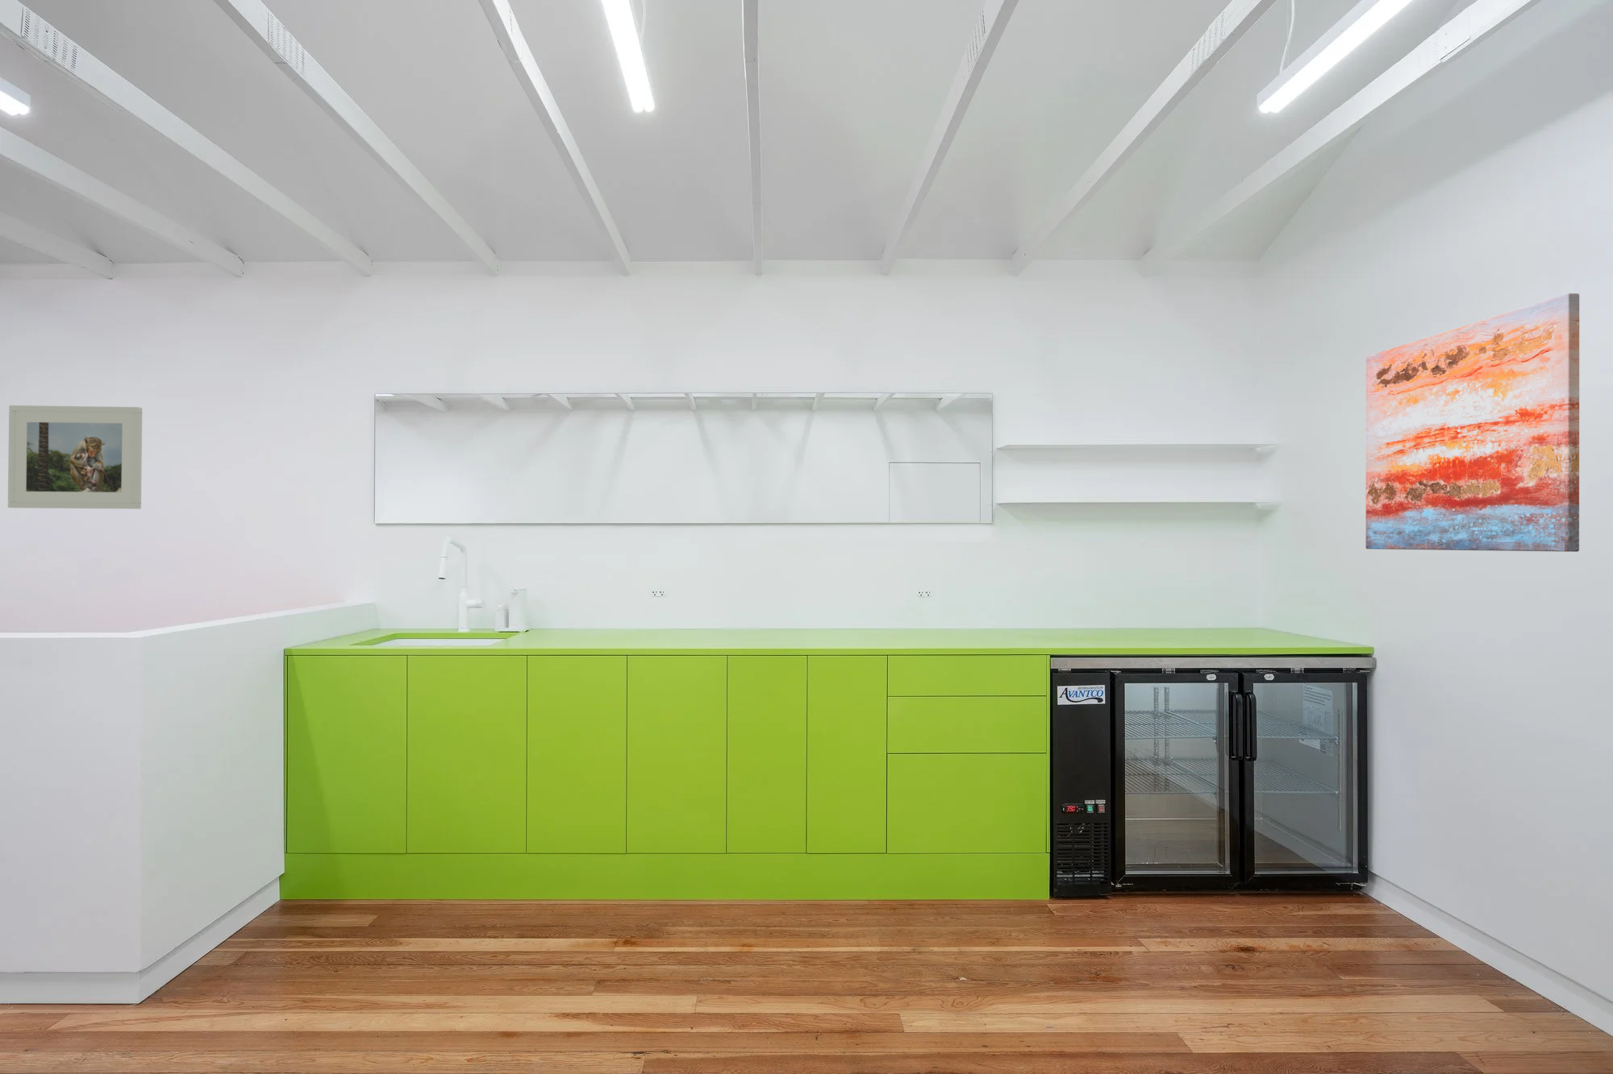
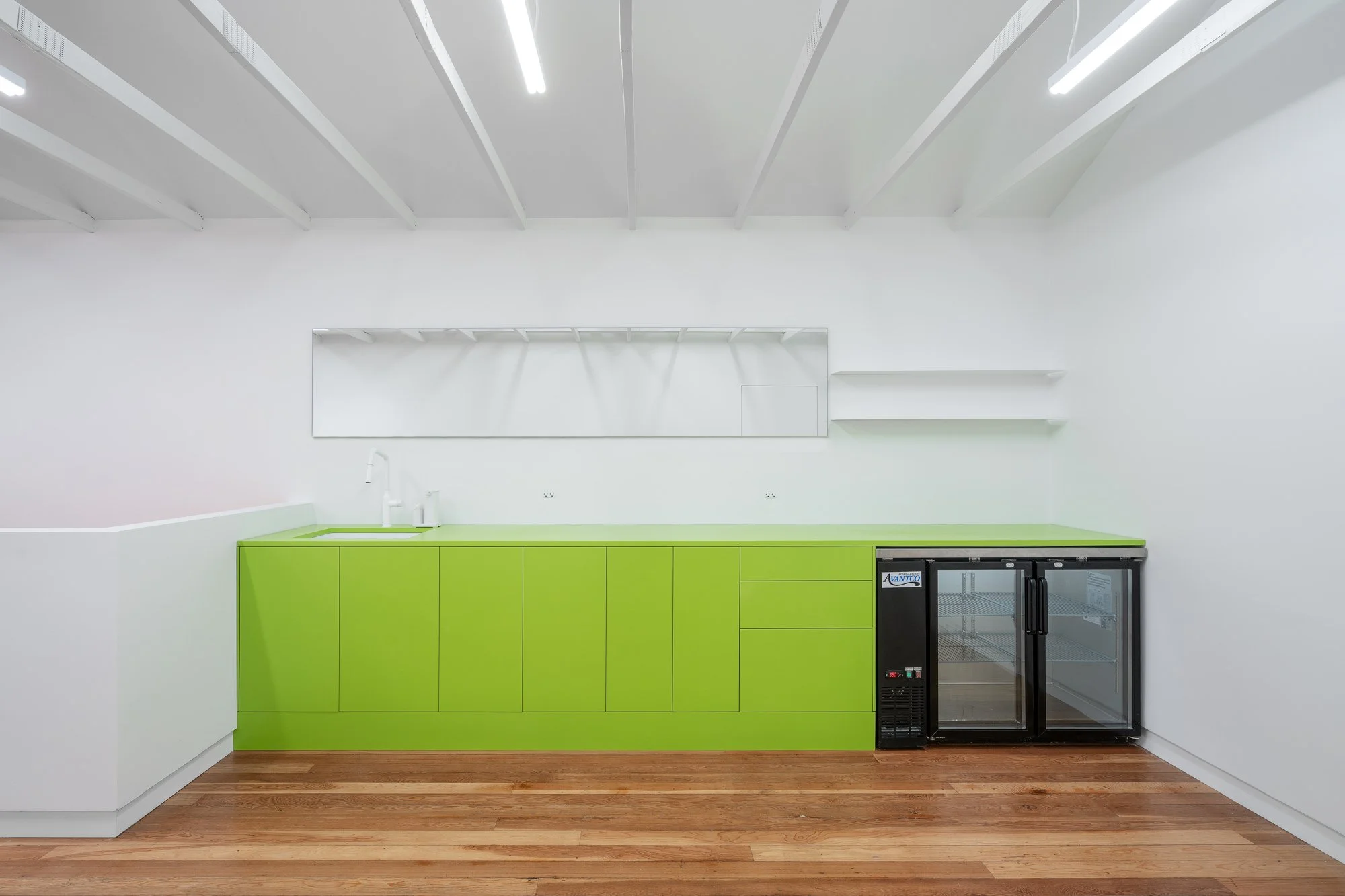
- wall art (1457, 439)
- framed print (76, 457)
